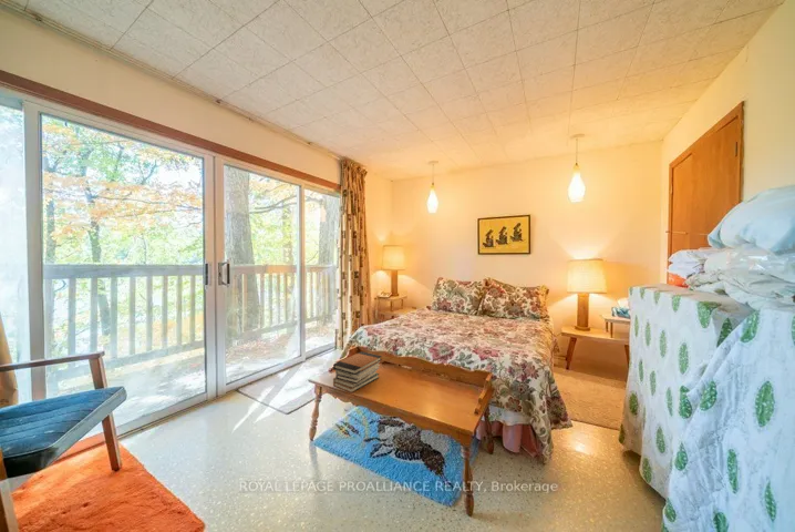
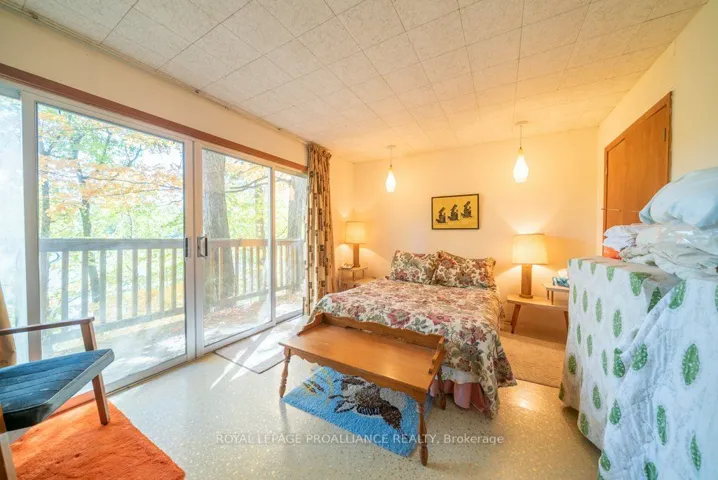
- book stack (358, 370)
